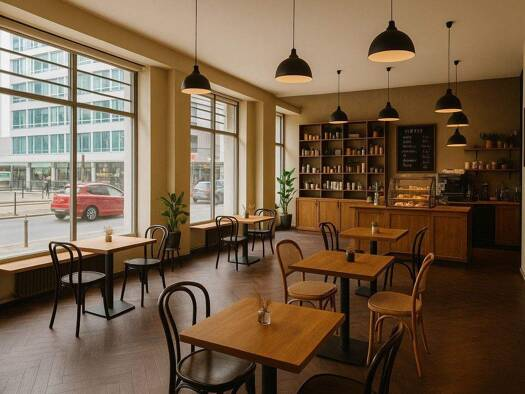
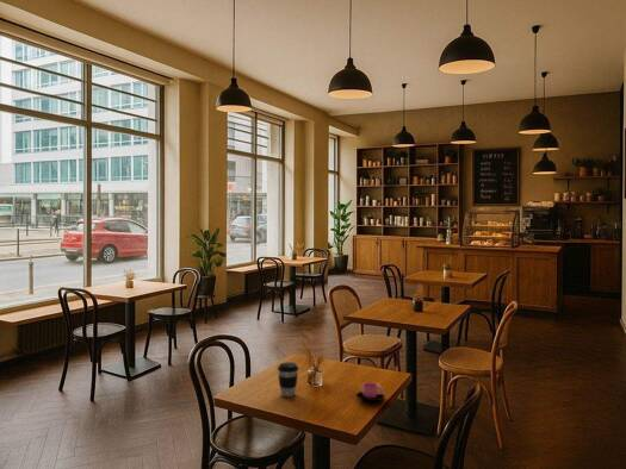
+ cup (370, 392)
+ coffee cup (287, 379)
